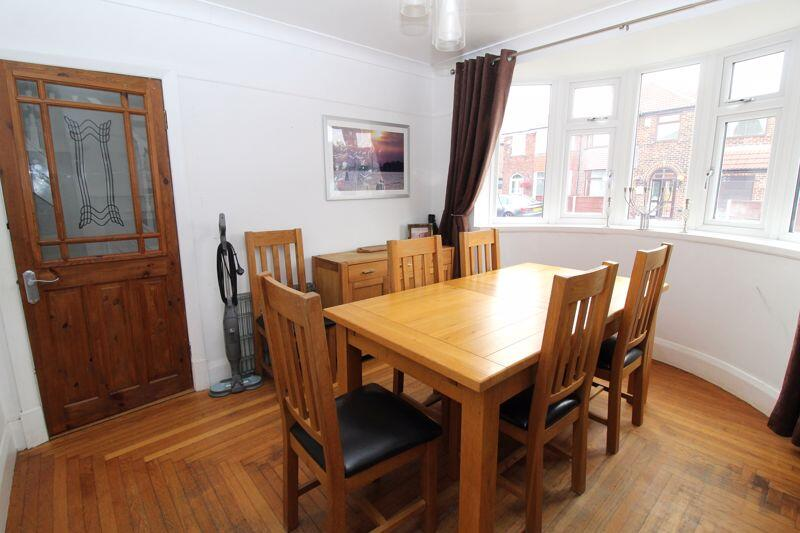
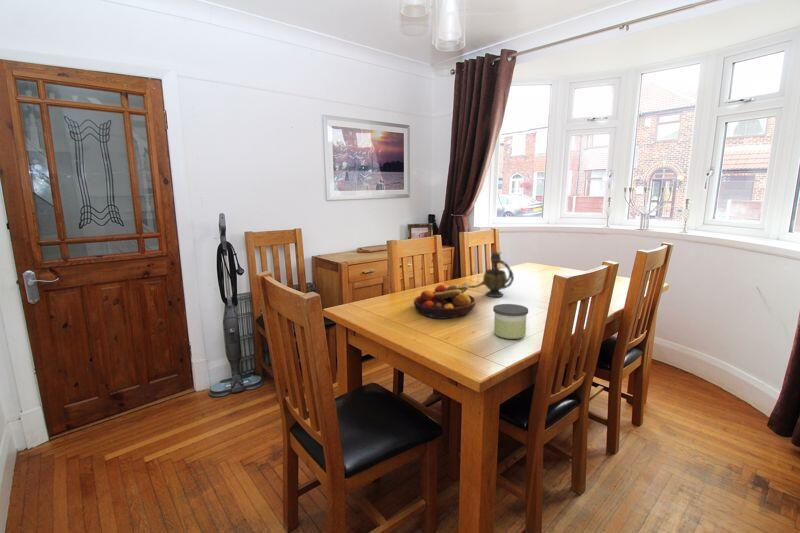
+ teapot (488, 273)
+ candle (510, 321)
+ fruit bowl (444, 297)
